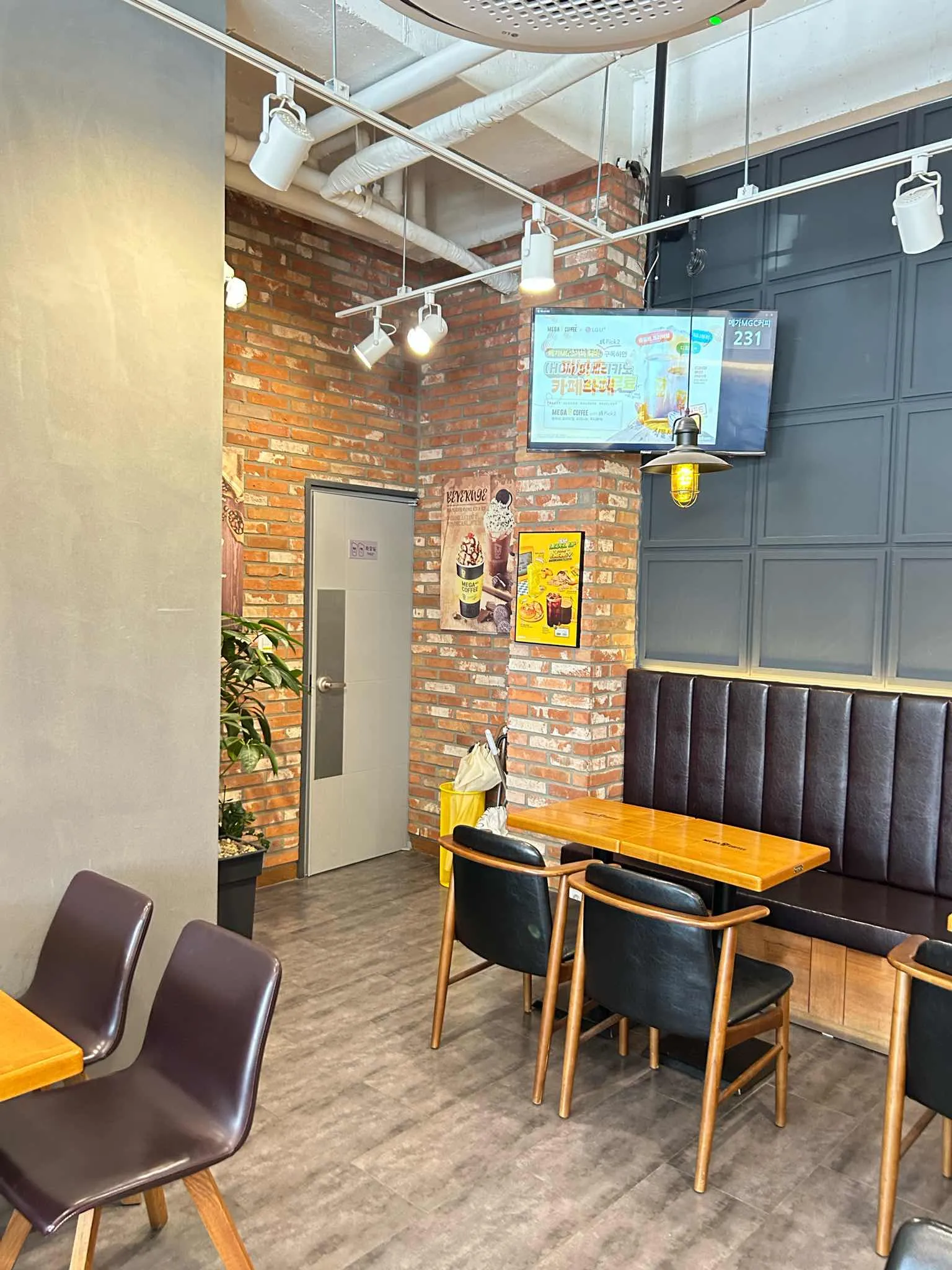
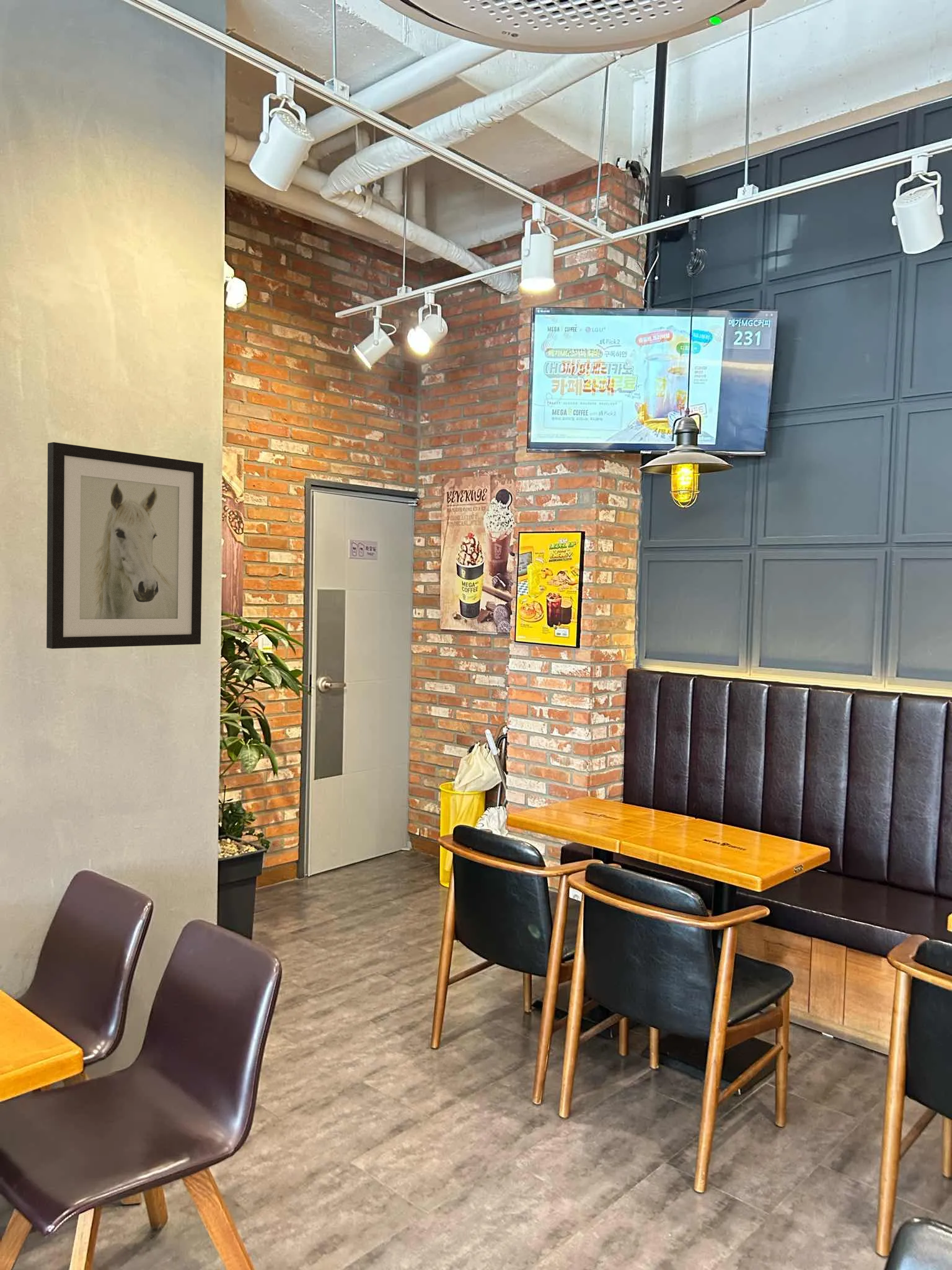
+ wall art (129, 550)
